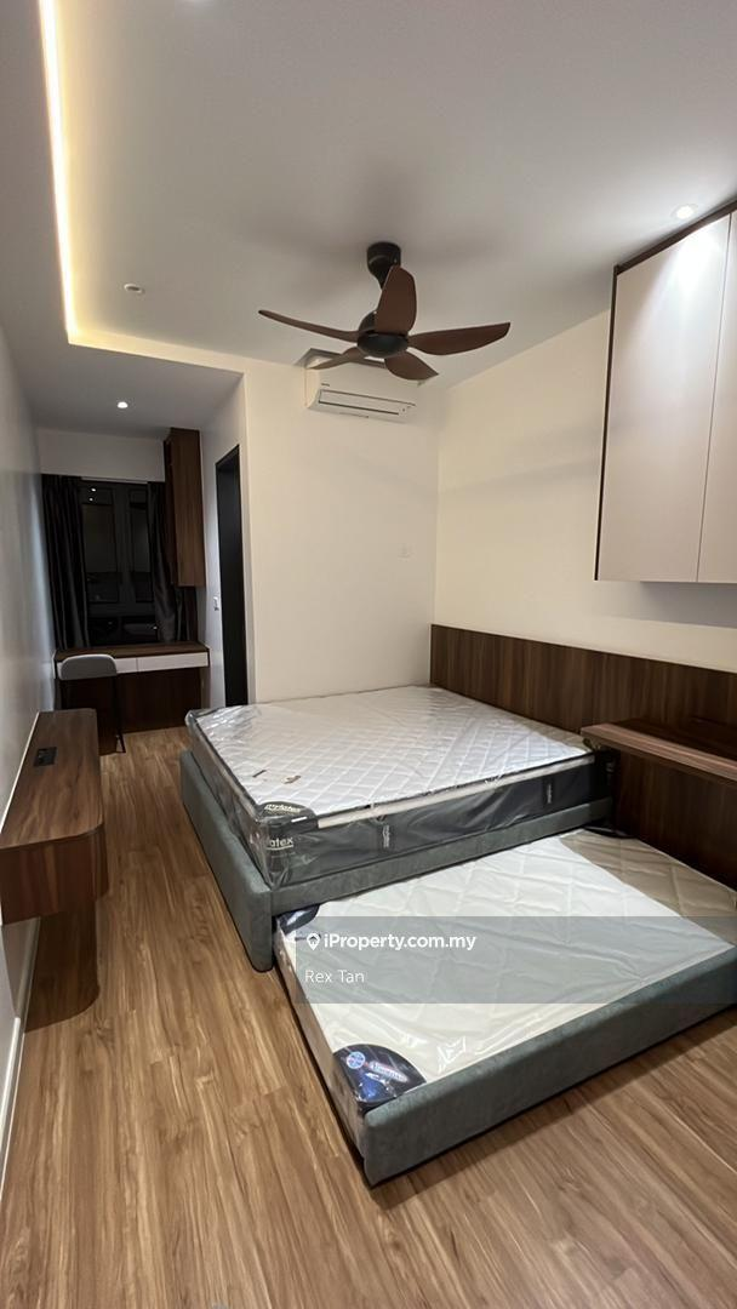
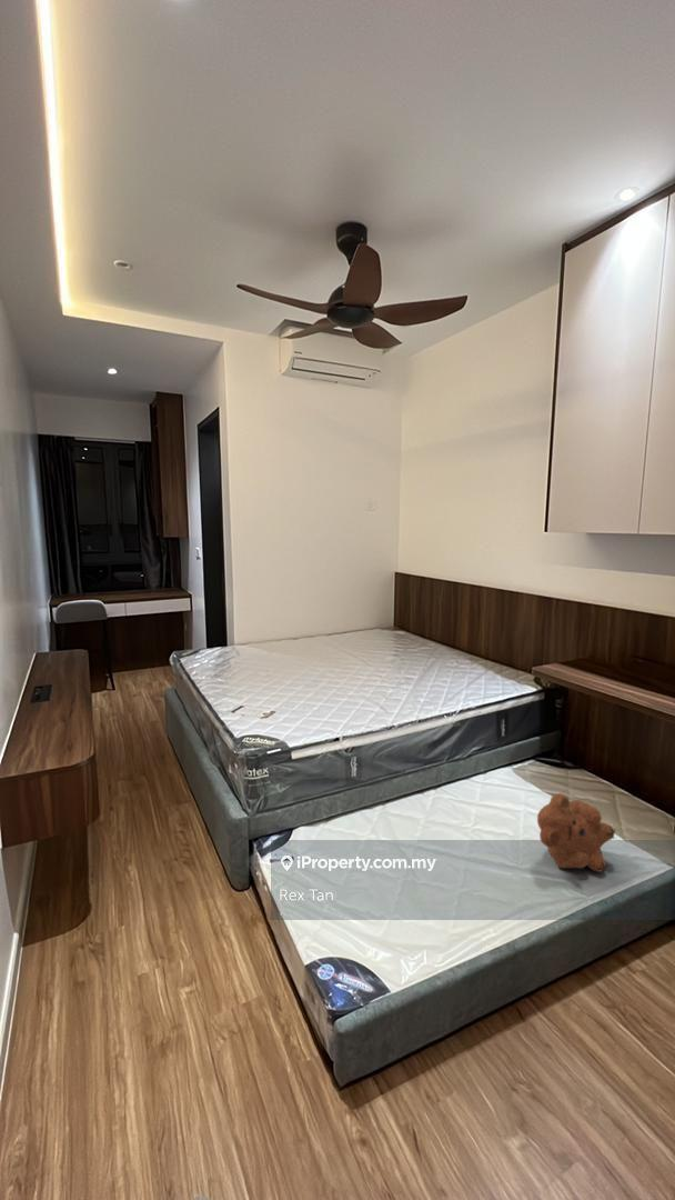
+ teddy bear (571, 828)
